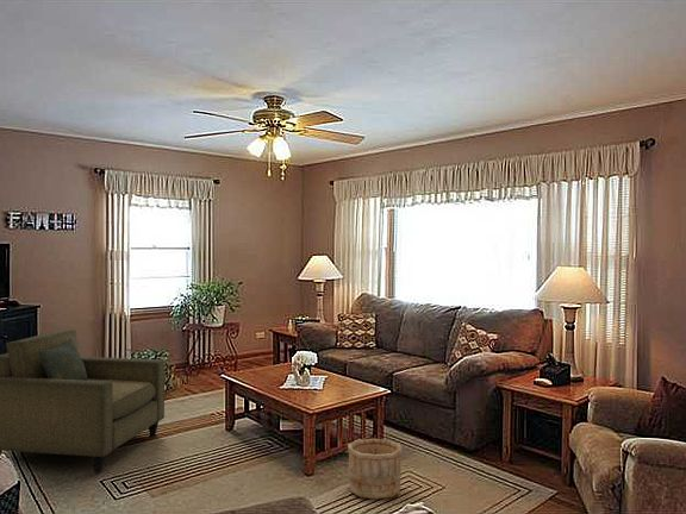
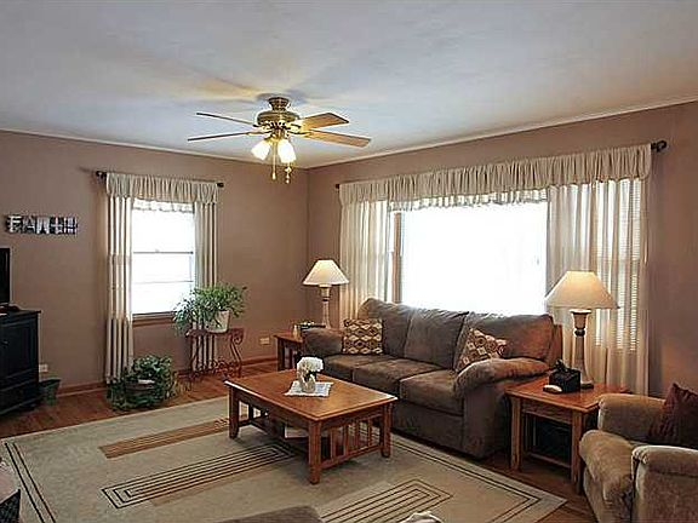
- wooden bucket (374, 466)
- armchair (79, 391)
